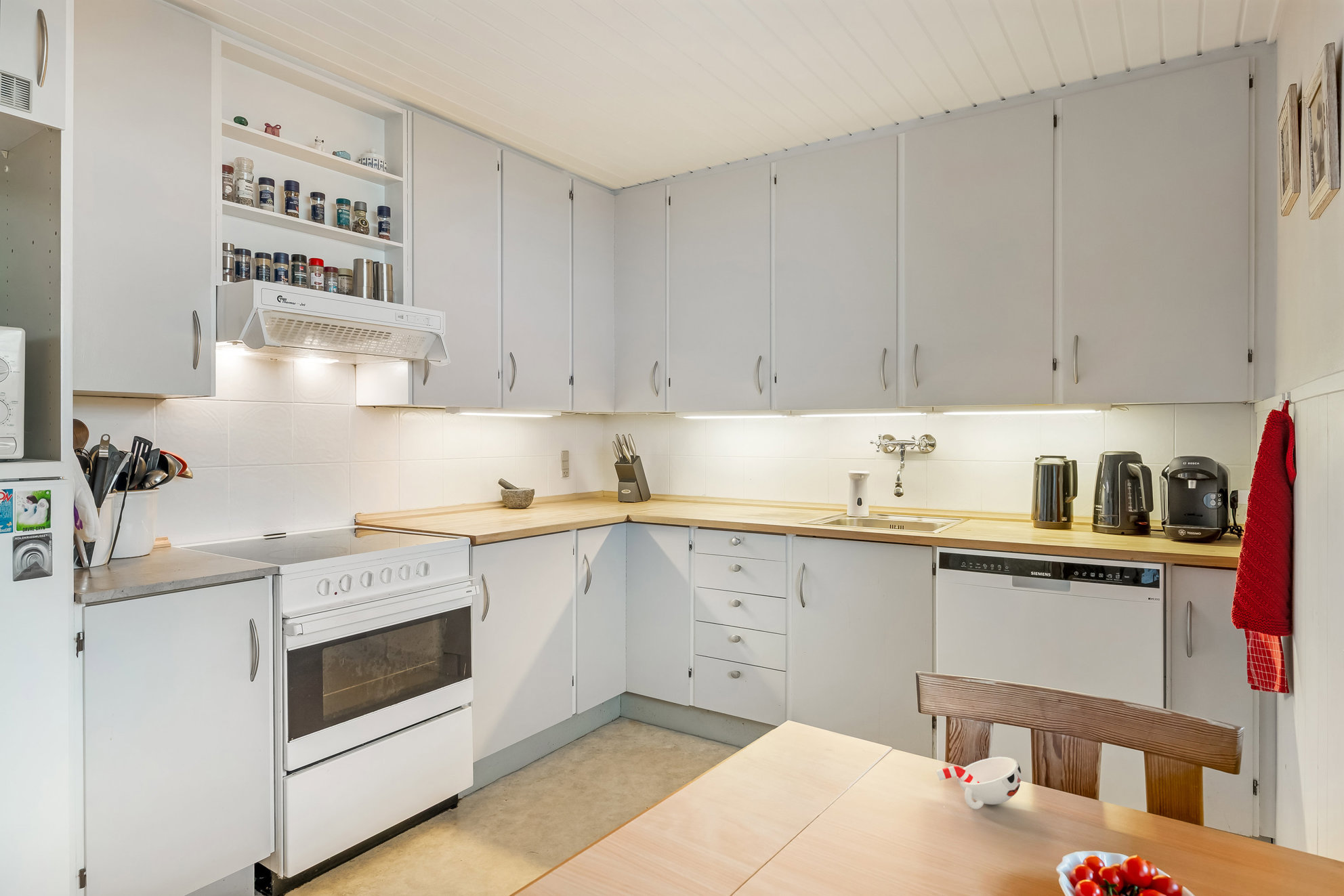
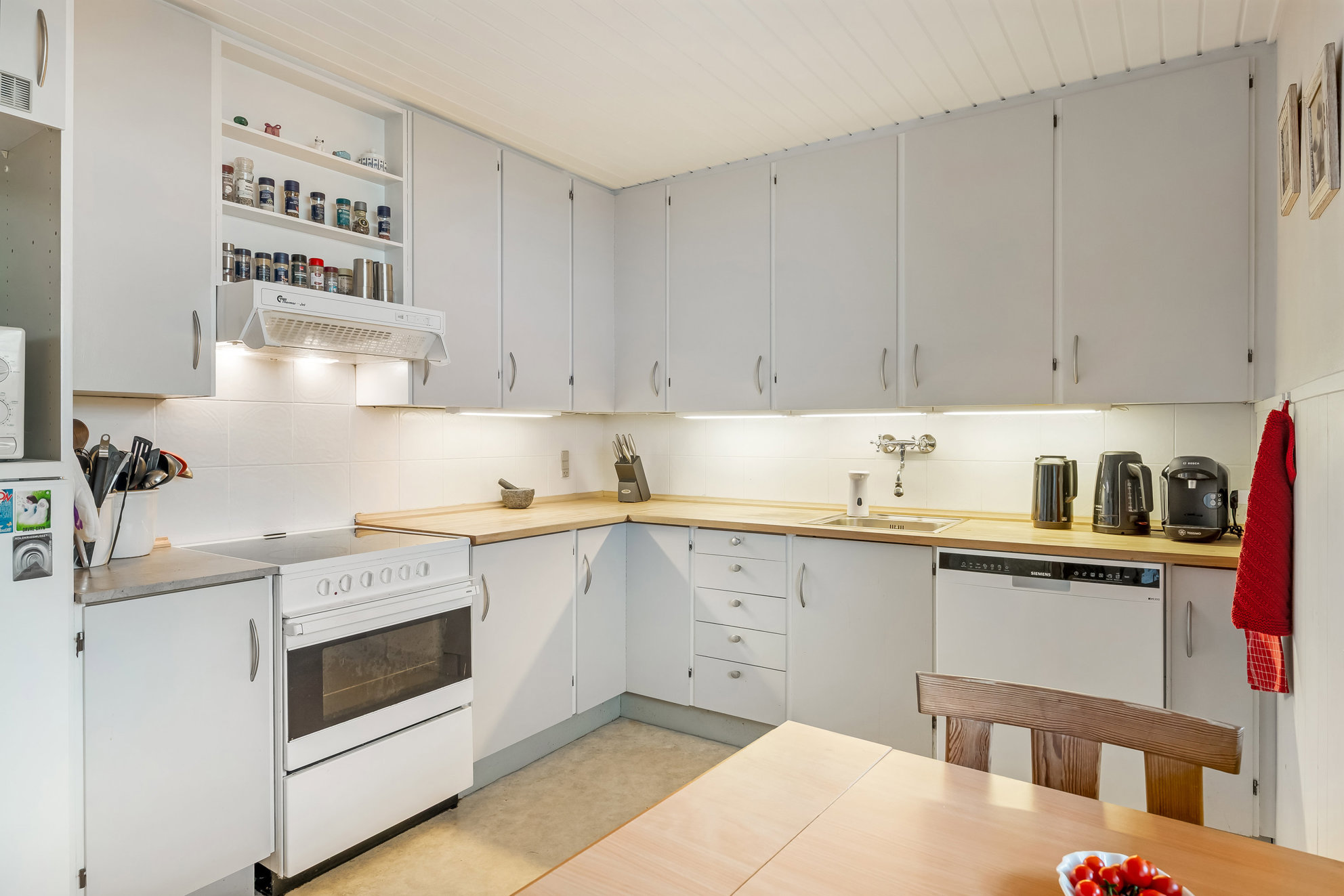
- cup (982, 779)
